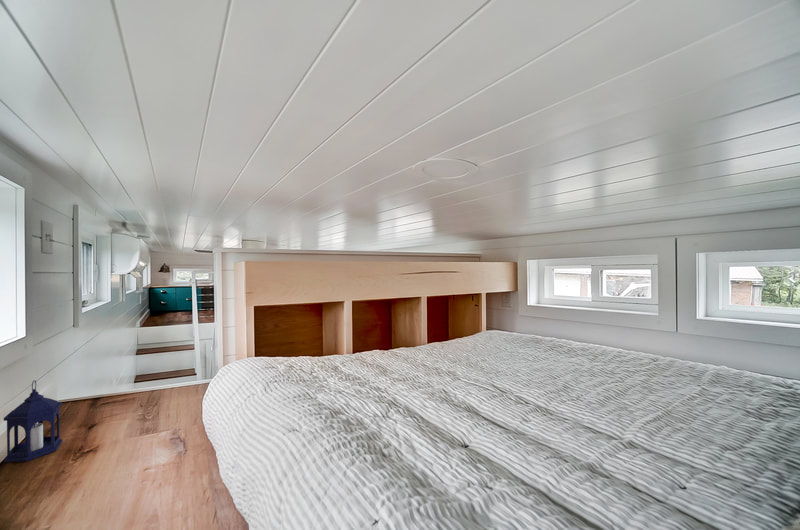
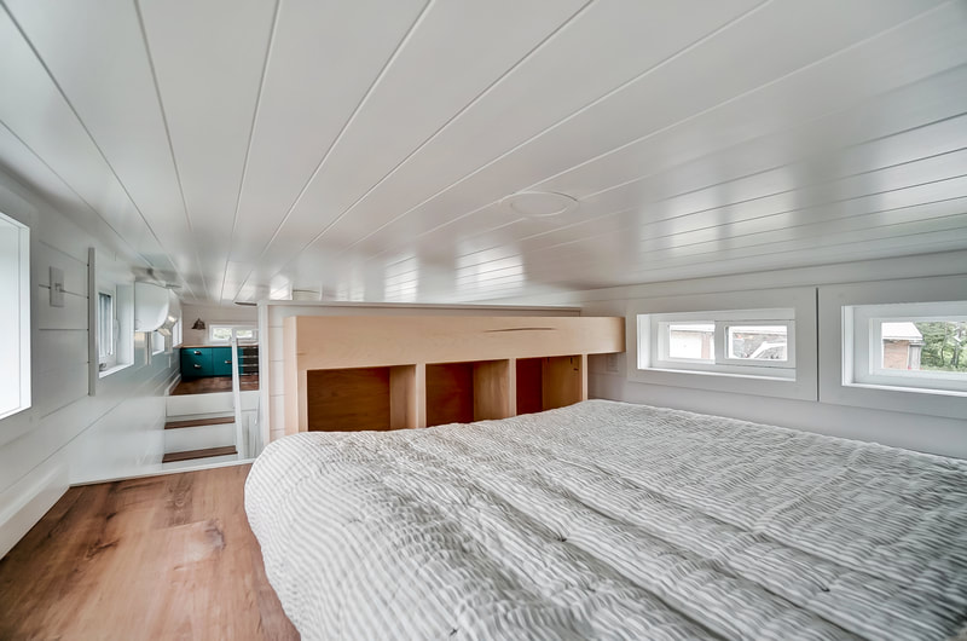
- lantern (34, 415)
